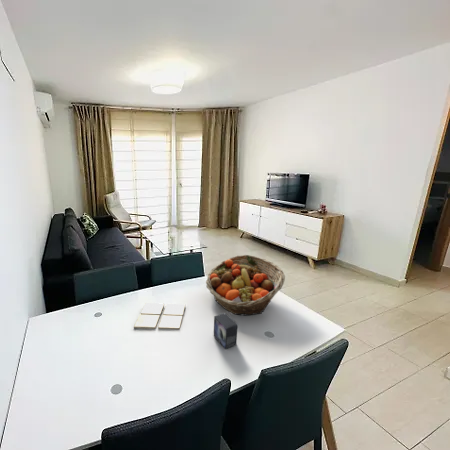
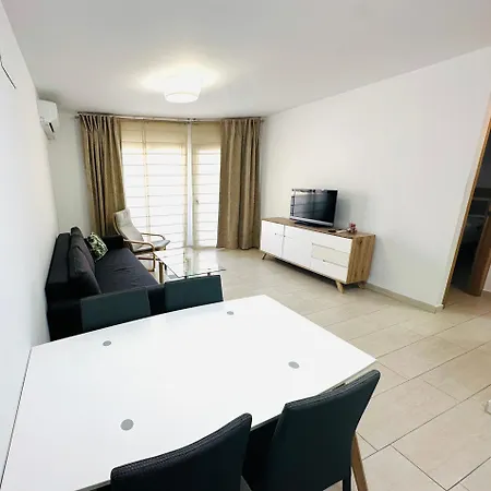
- drink coaster (160, 314)
- fruit basket (243, 283)
- small box (225, 330)
